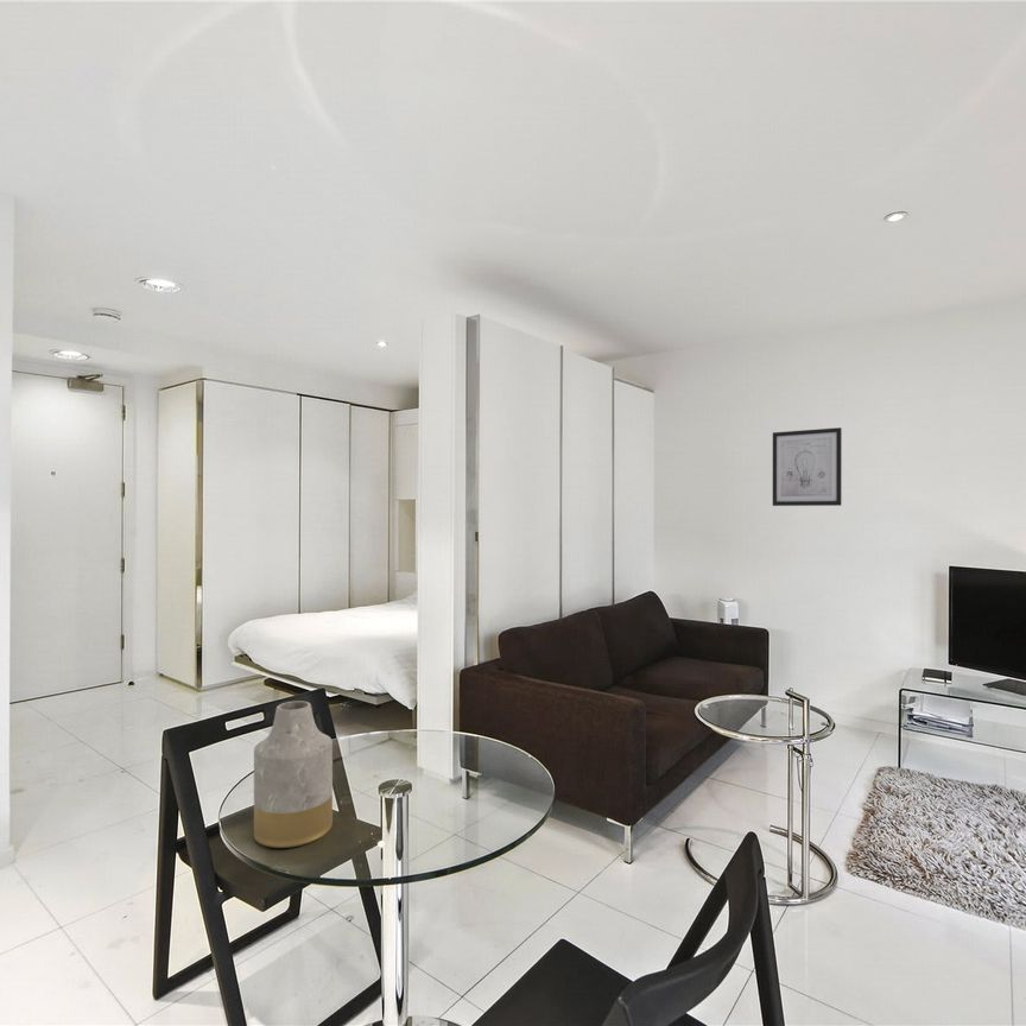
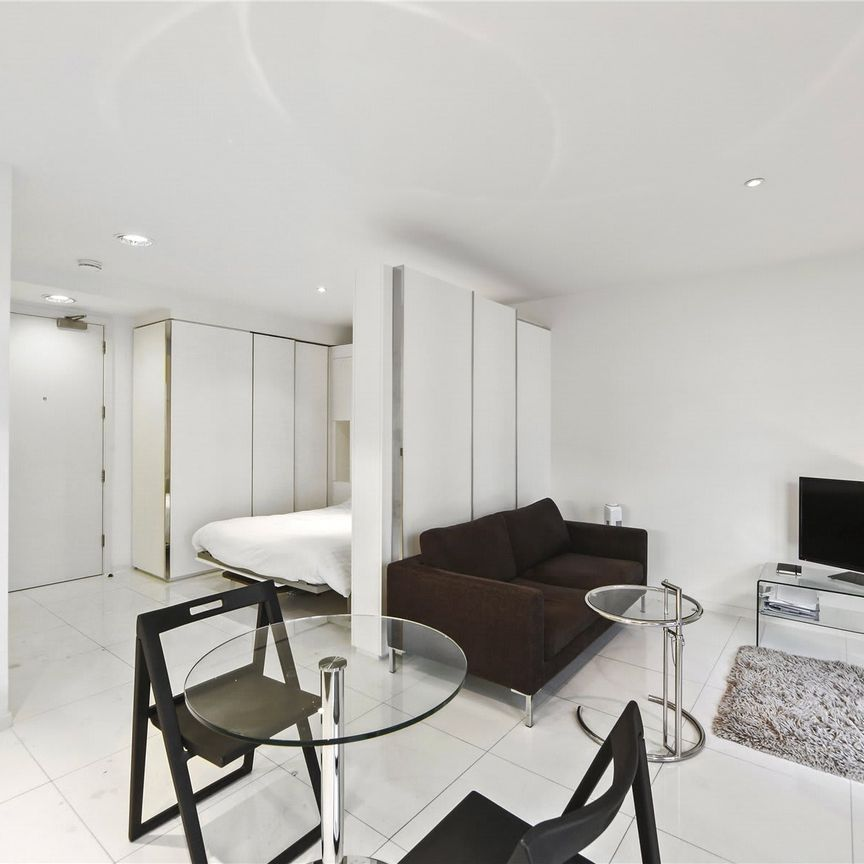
- vase (293, 766)
- wall art (805, 468)
